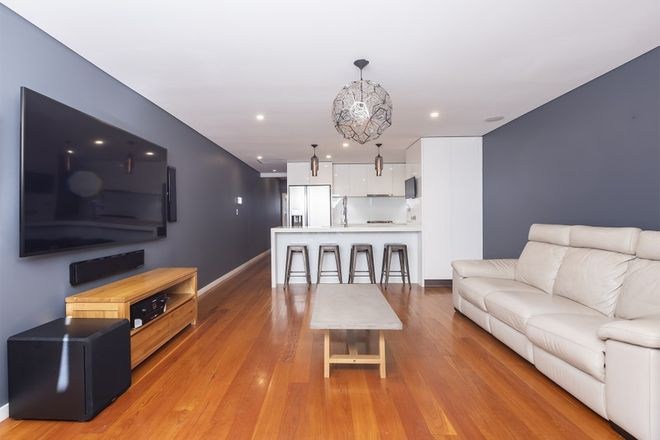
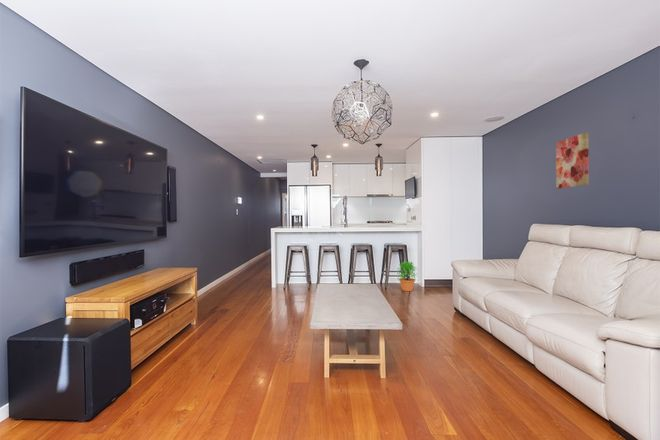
+ wall art (571, 162)
+ potted plant (406, 275)
